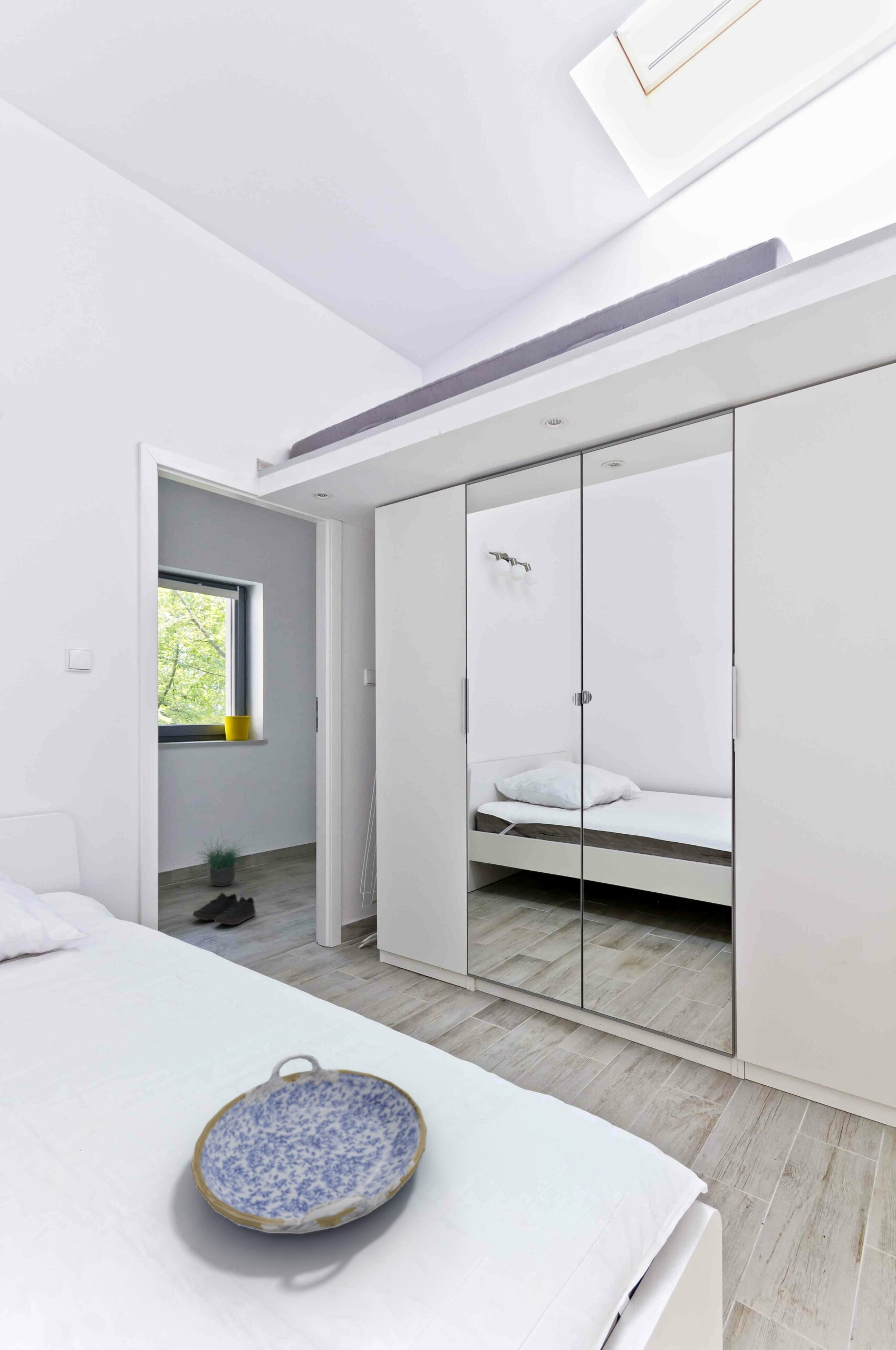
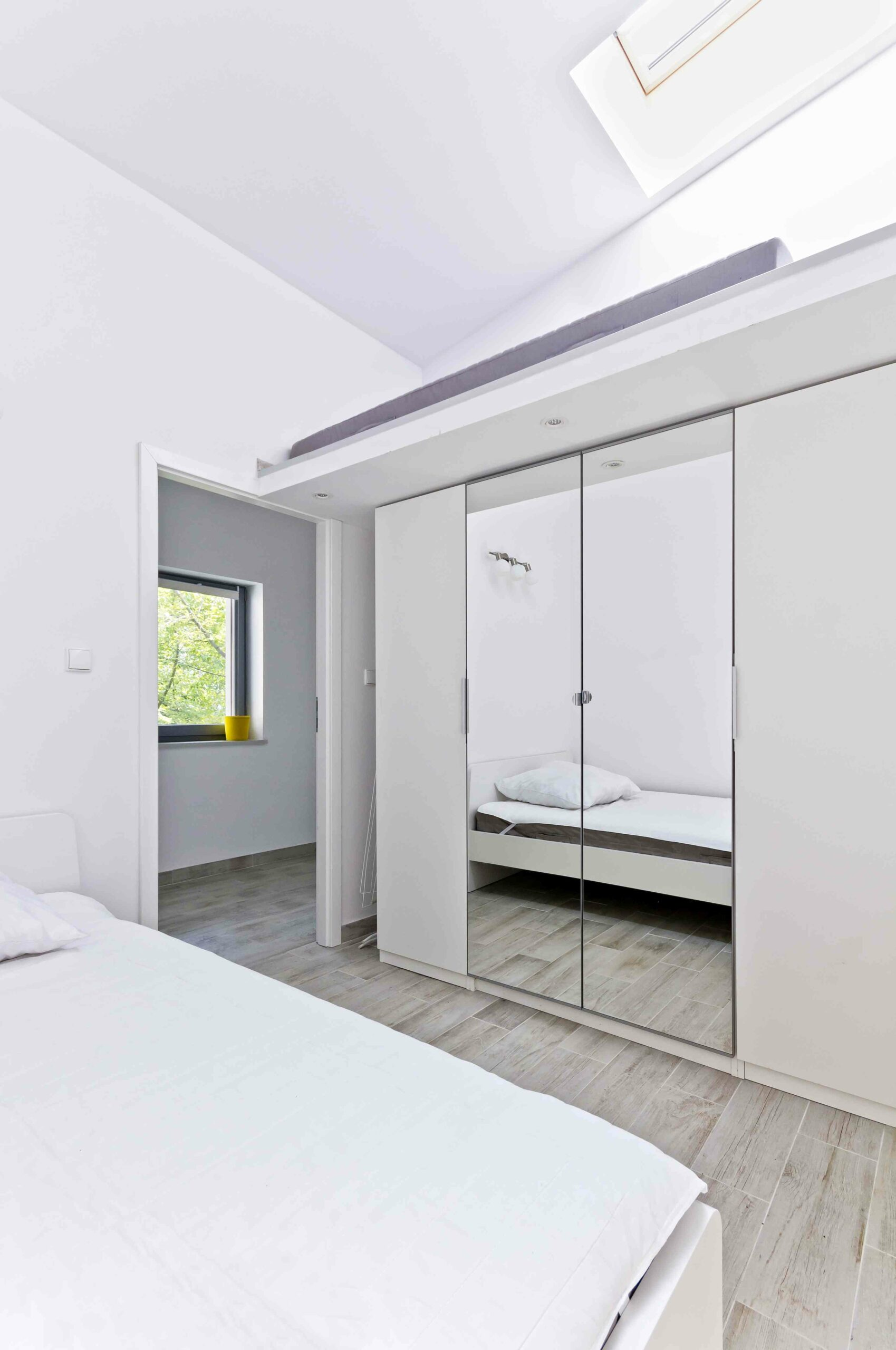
- serving tray (313, 1139)
- potted plant (223, 856)
- shoe (226, 908)
